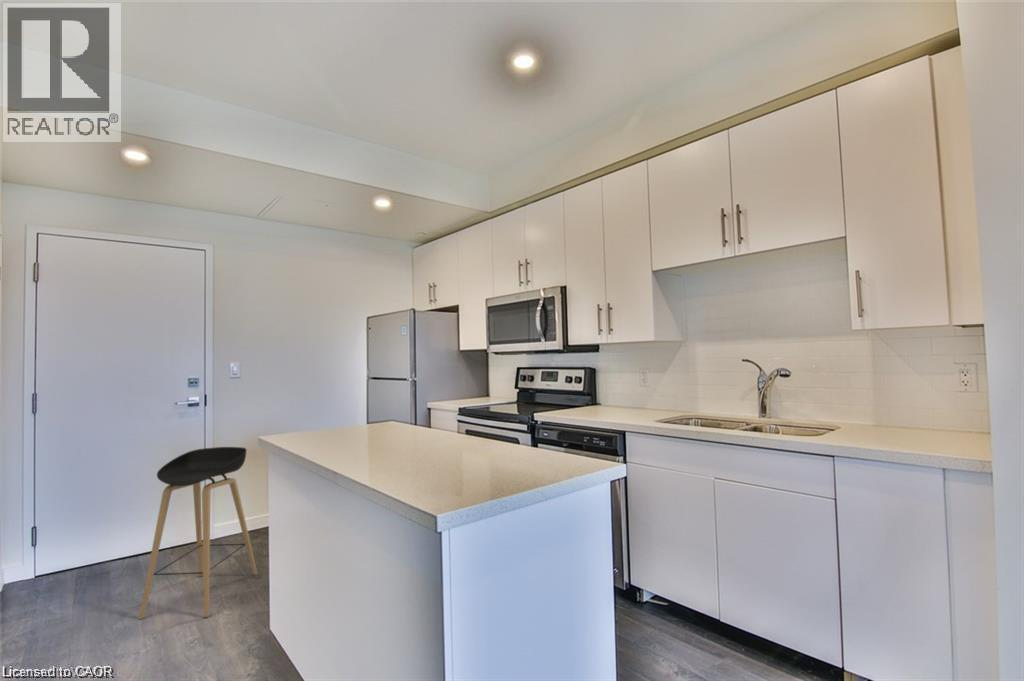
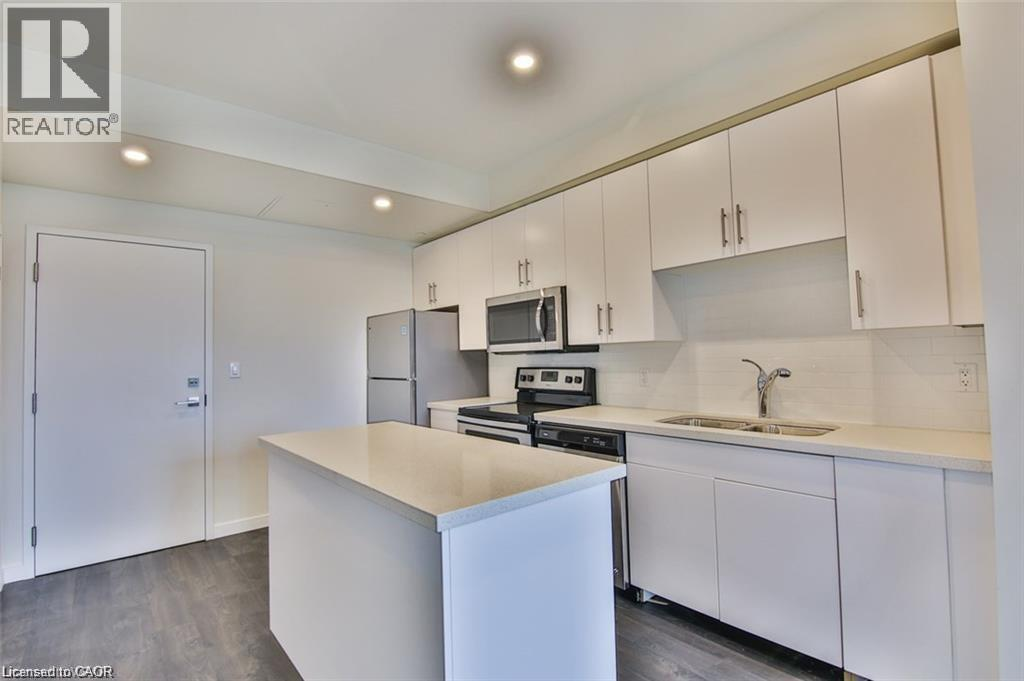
- stool (203, 523)
